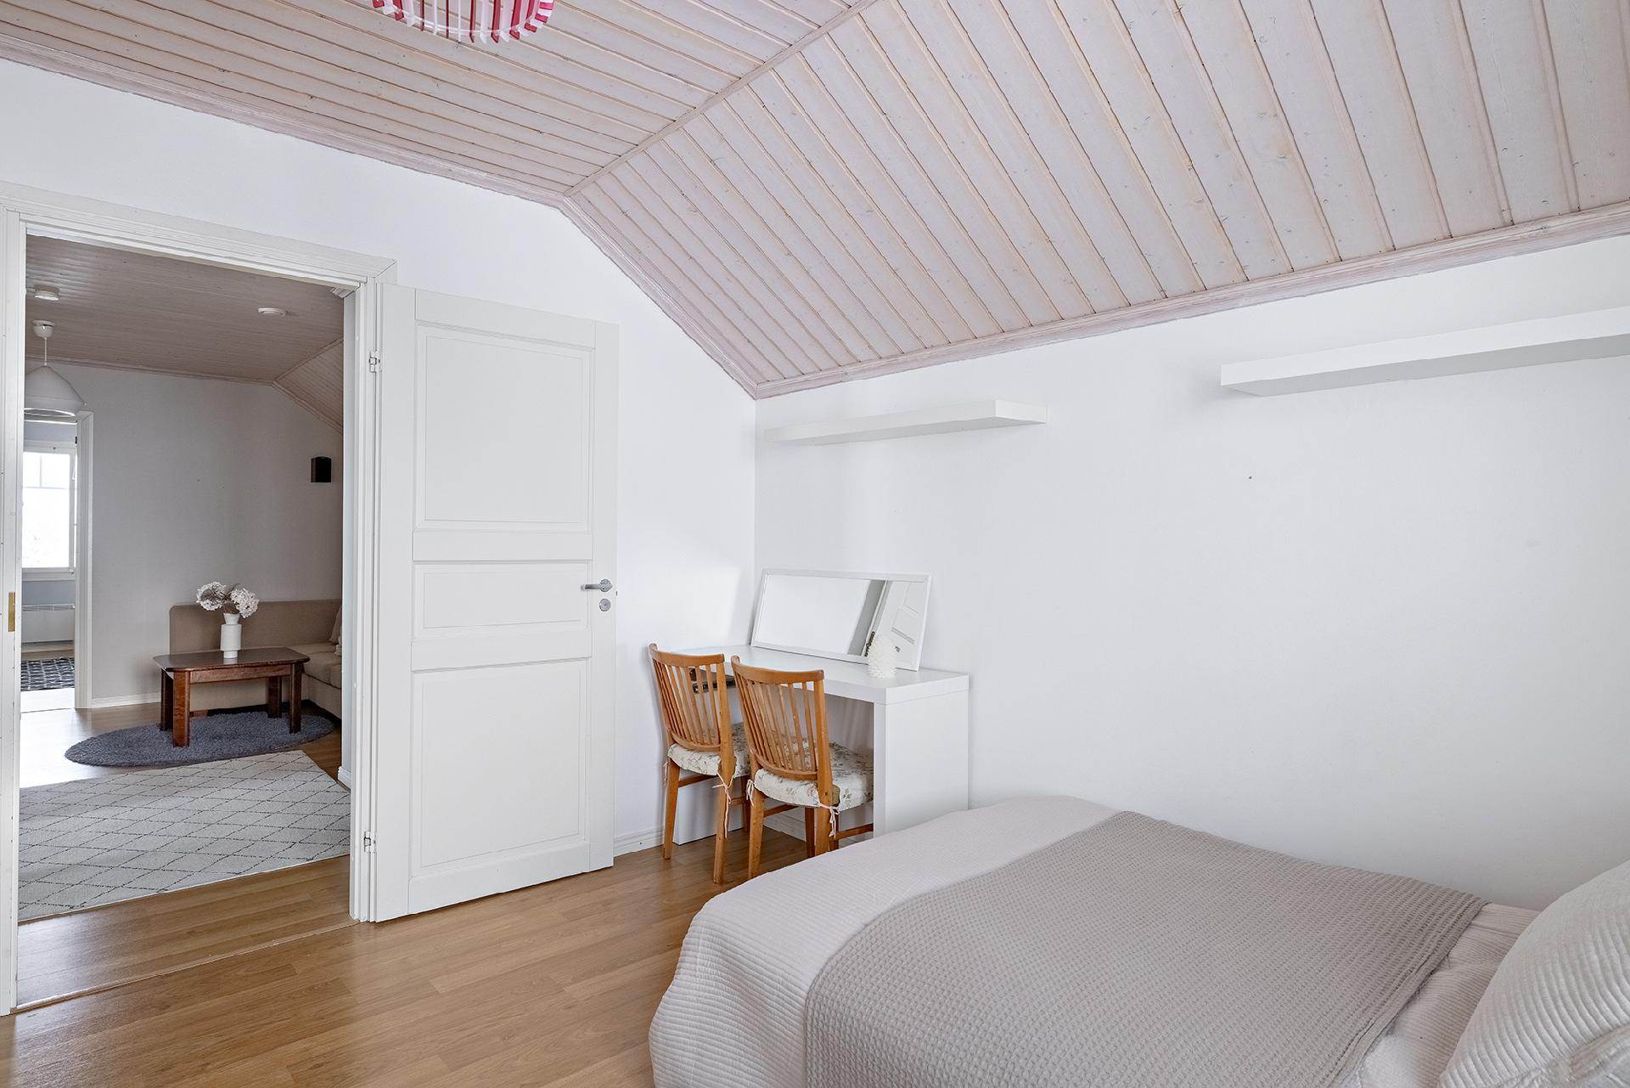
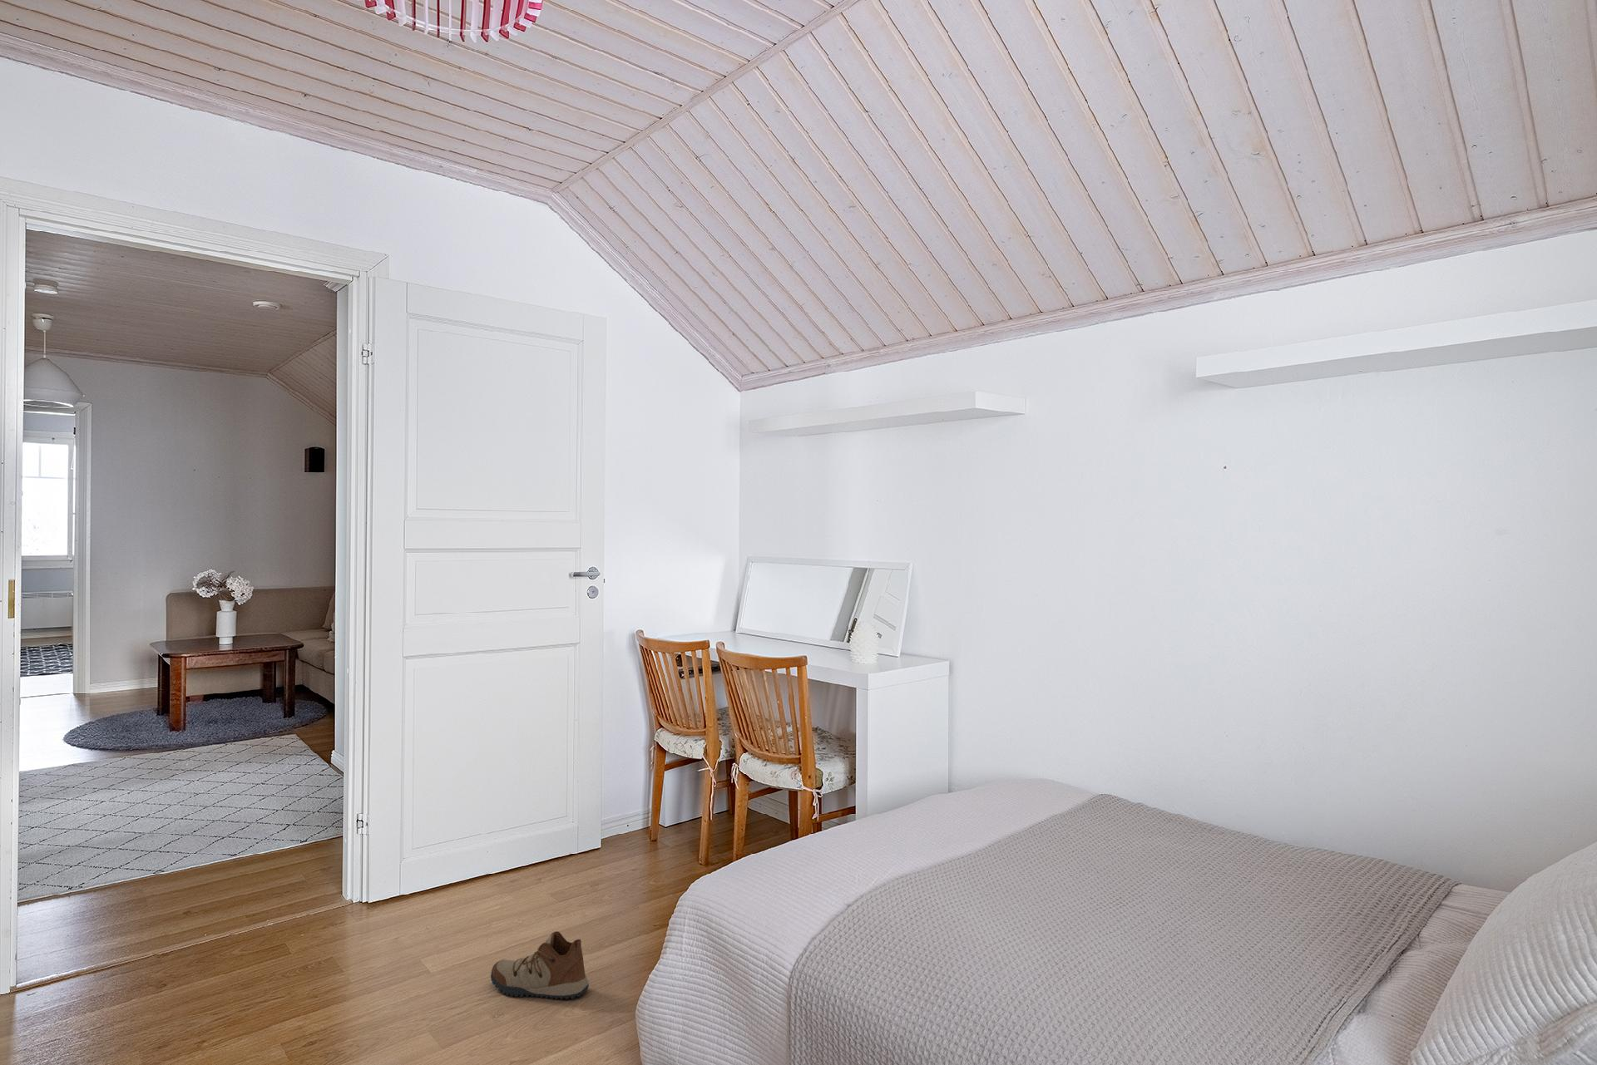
+ shoe (539, 960)
